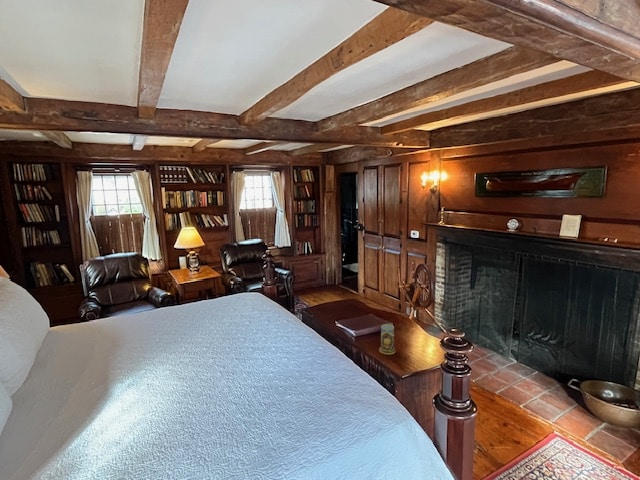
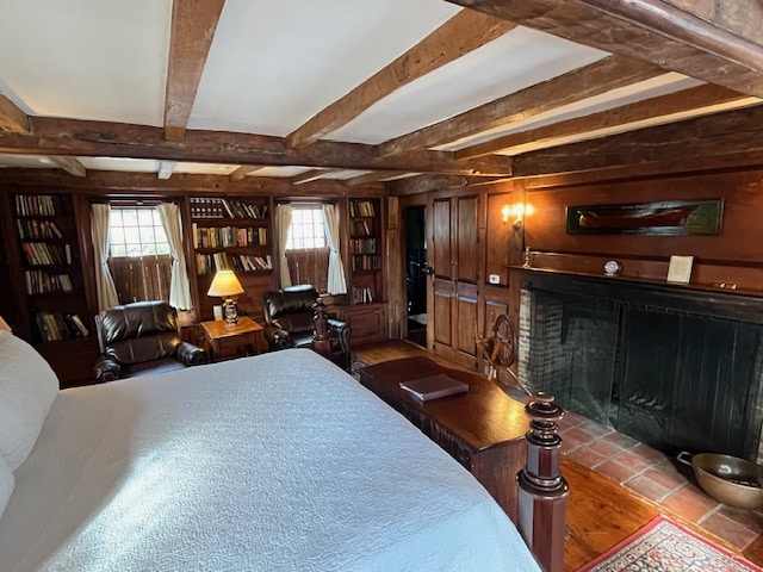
- mug (387, 337)
